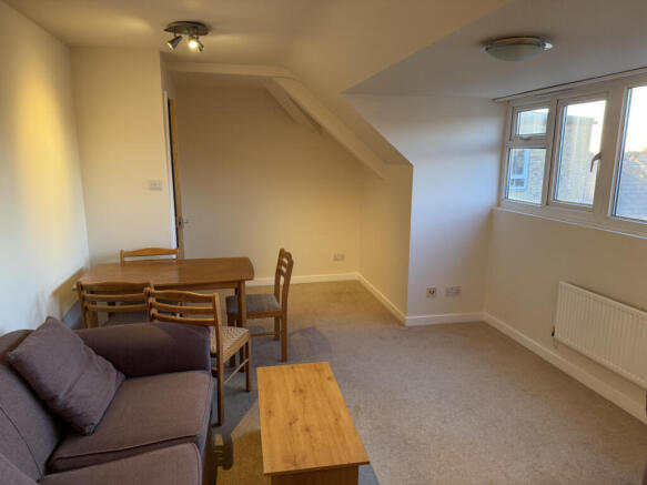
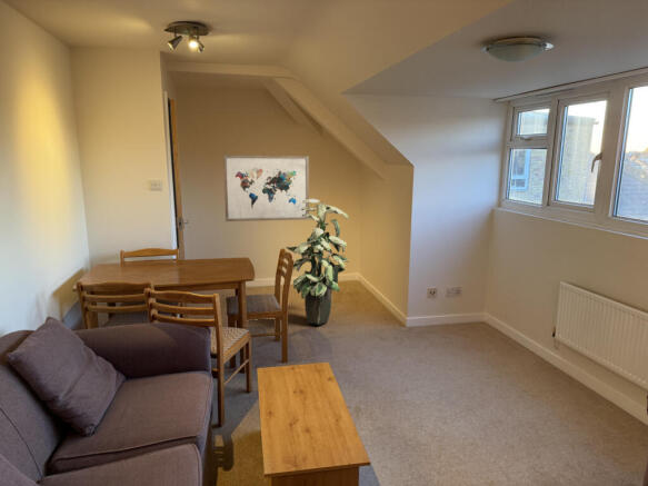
+ indoor plant (316, 260)
+ wall art (267, 188)
